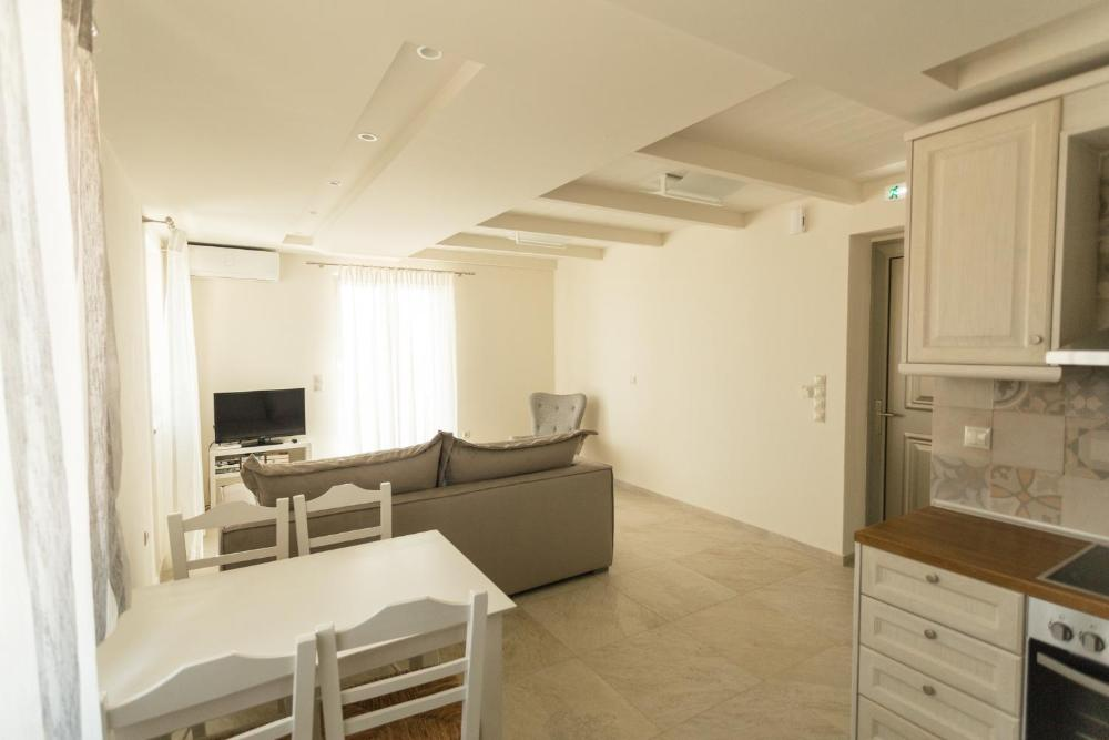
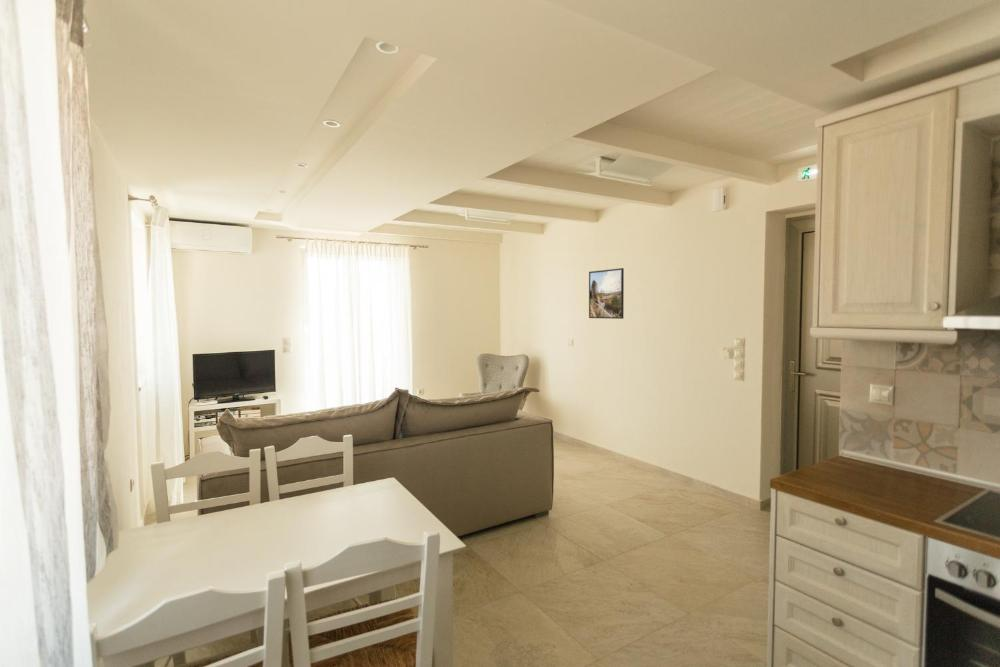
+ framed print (605, 294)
